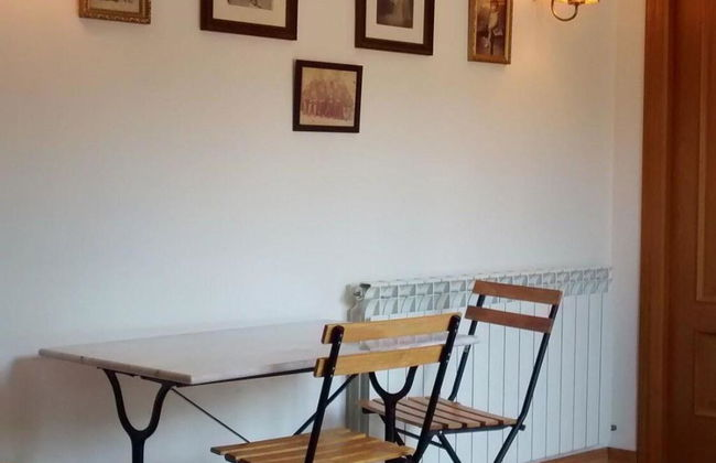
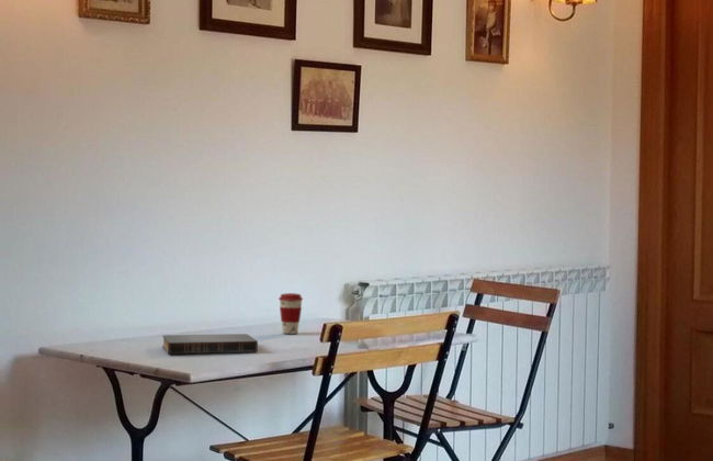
+ book (208, 342)
+ coffee cup (290, 313)
